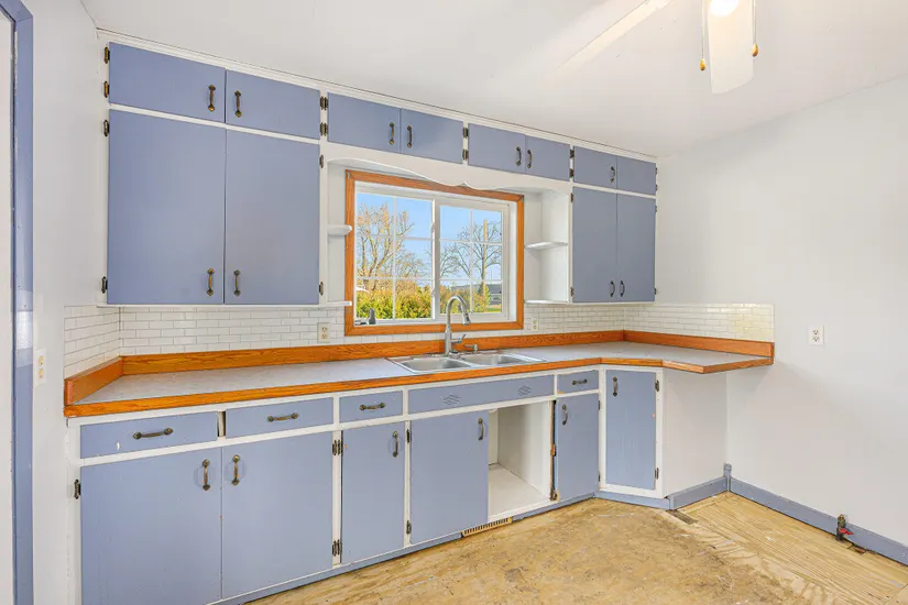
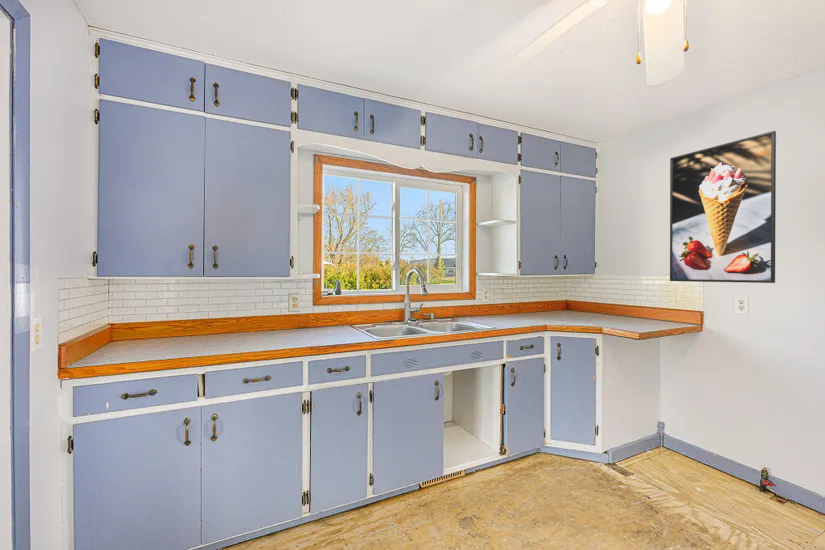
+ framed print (717, 214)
